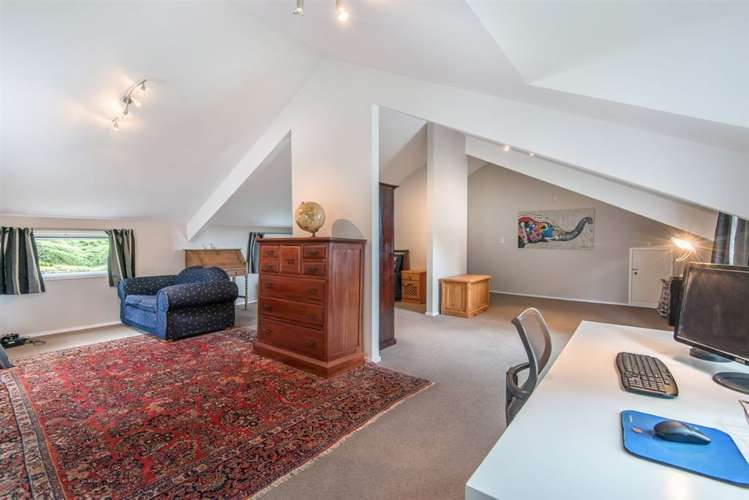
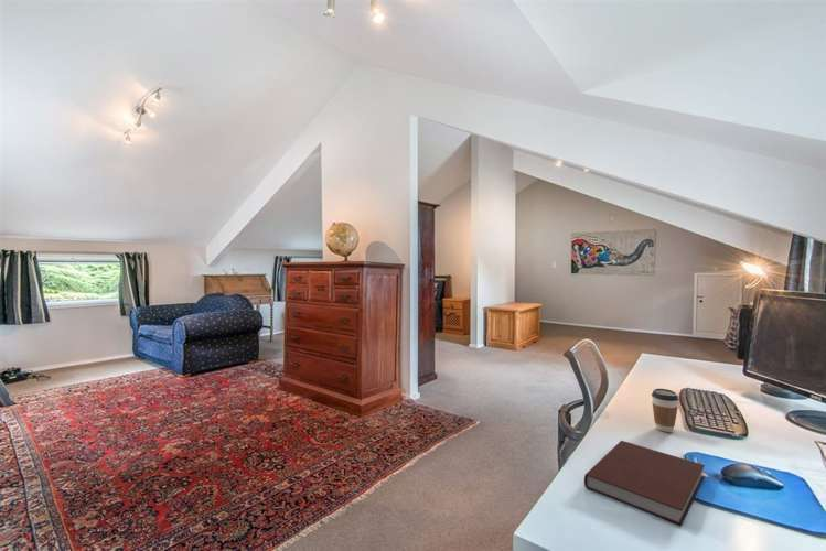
+ coffee cup (664, 410)
+ notebook (645, 475)
